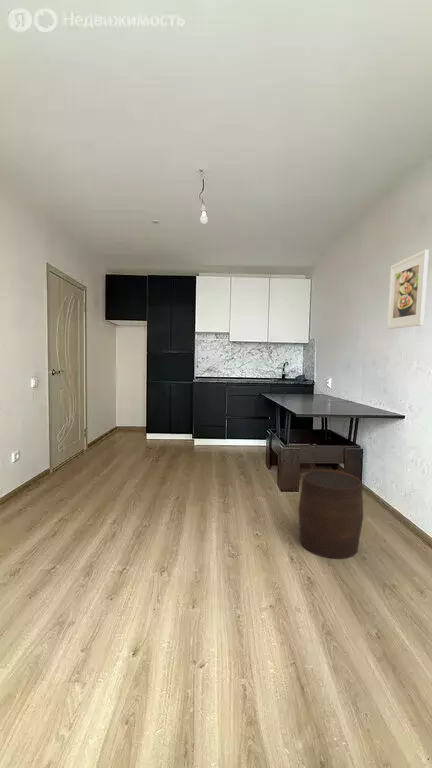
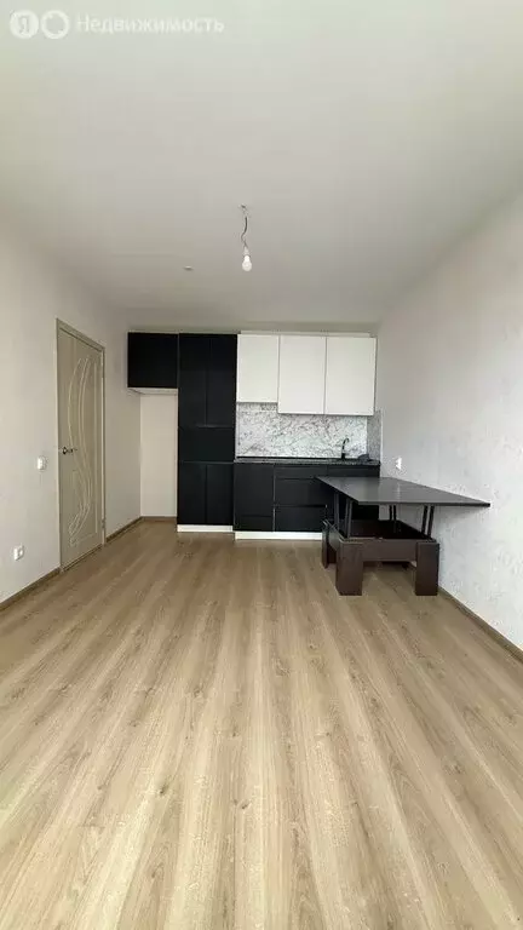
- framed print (405, 293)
- stool (330, 511)
